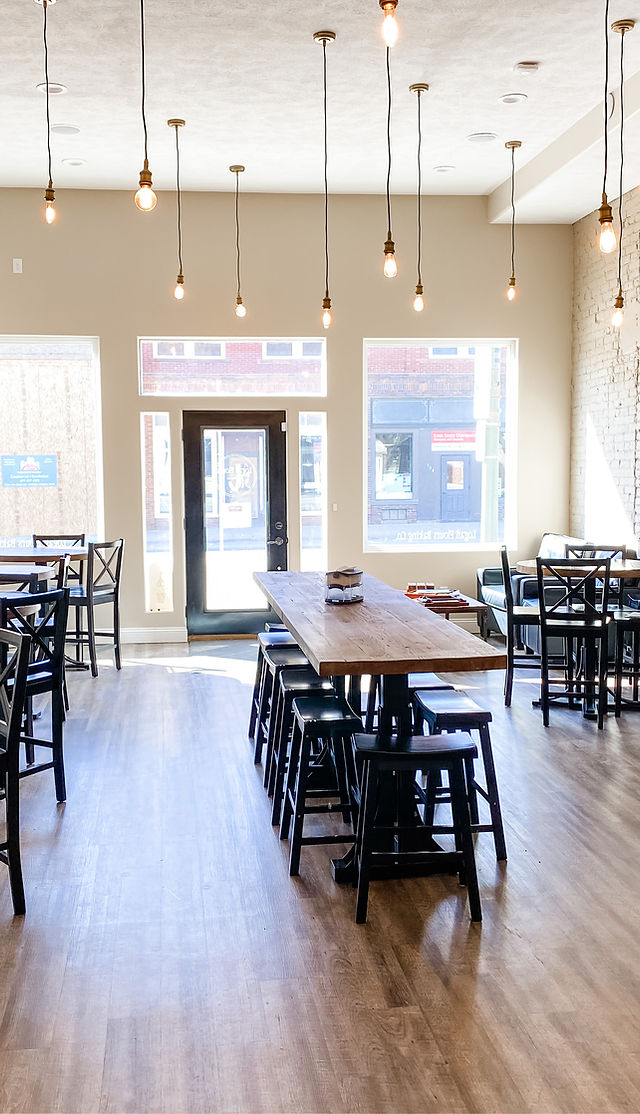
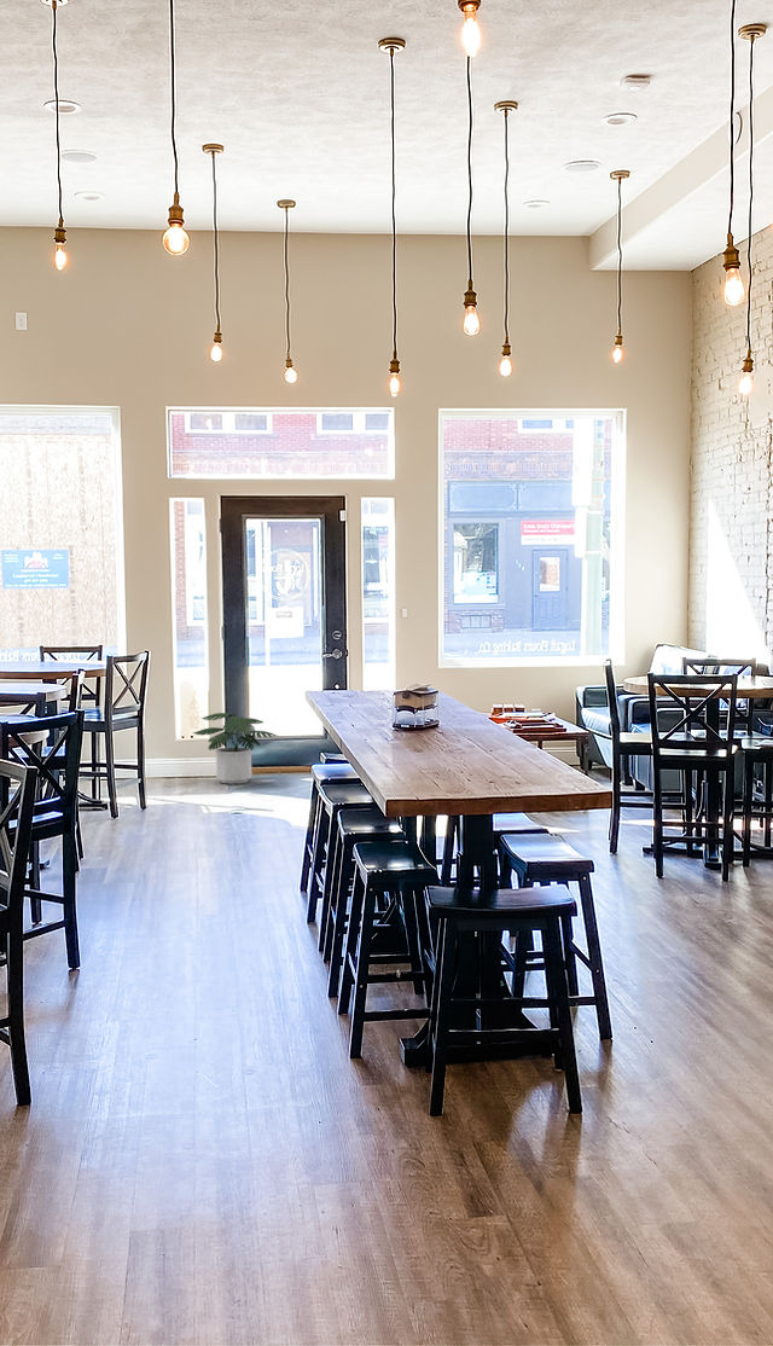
+ potted plant (236, 748)
